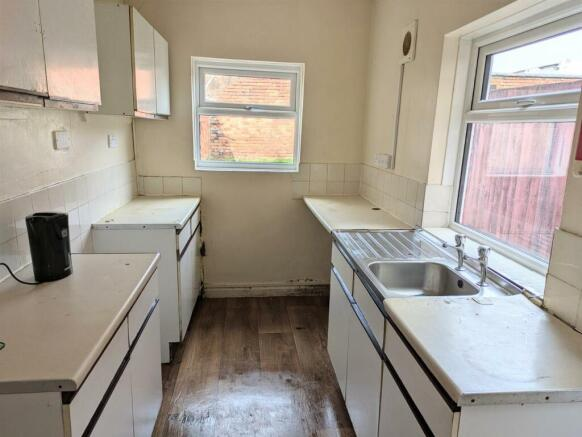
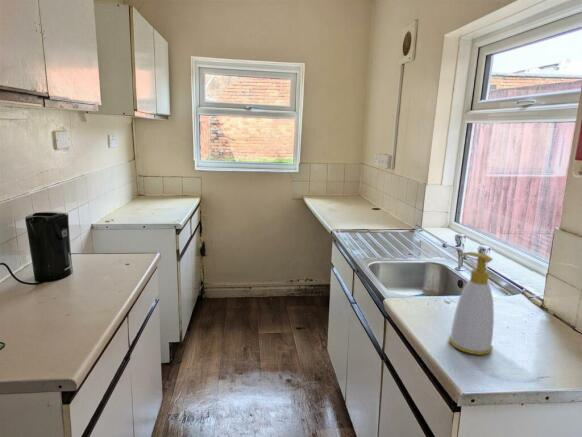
+ soap bottle (475, 301)
